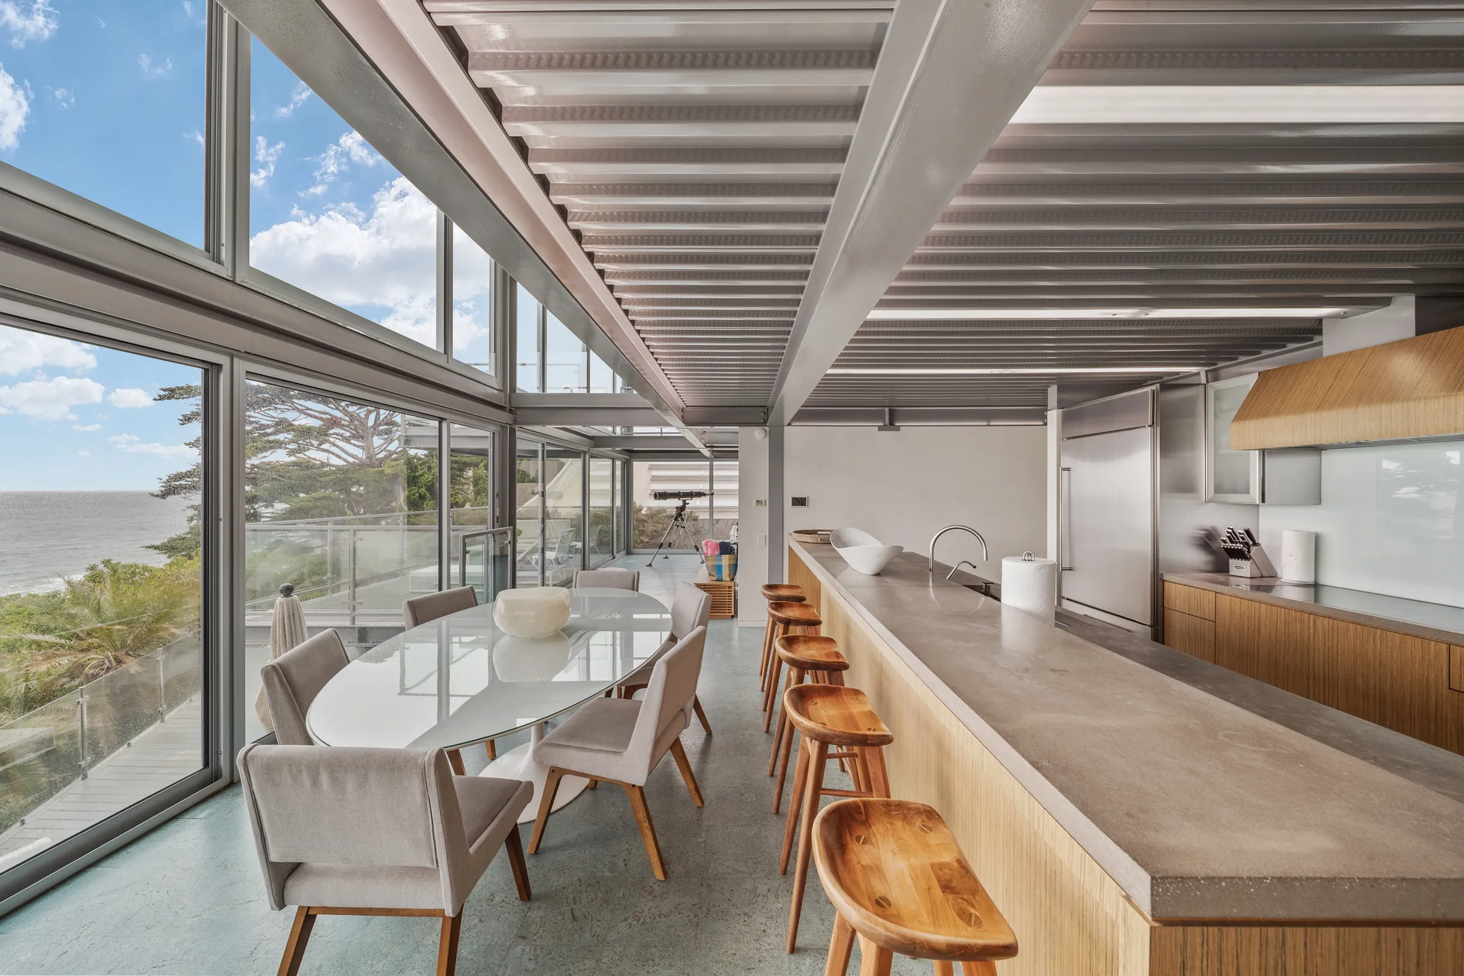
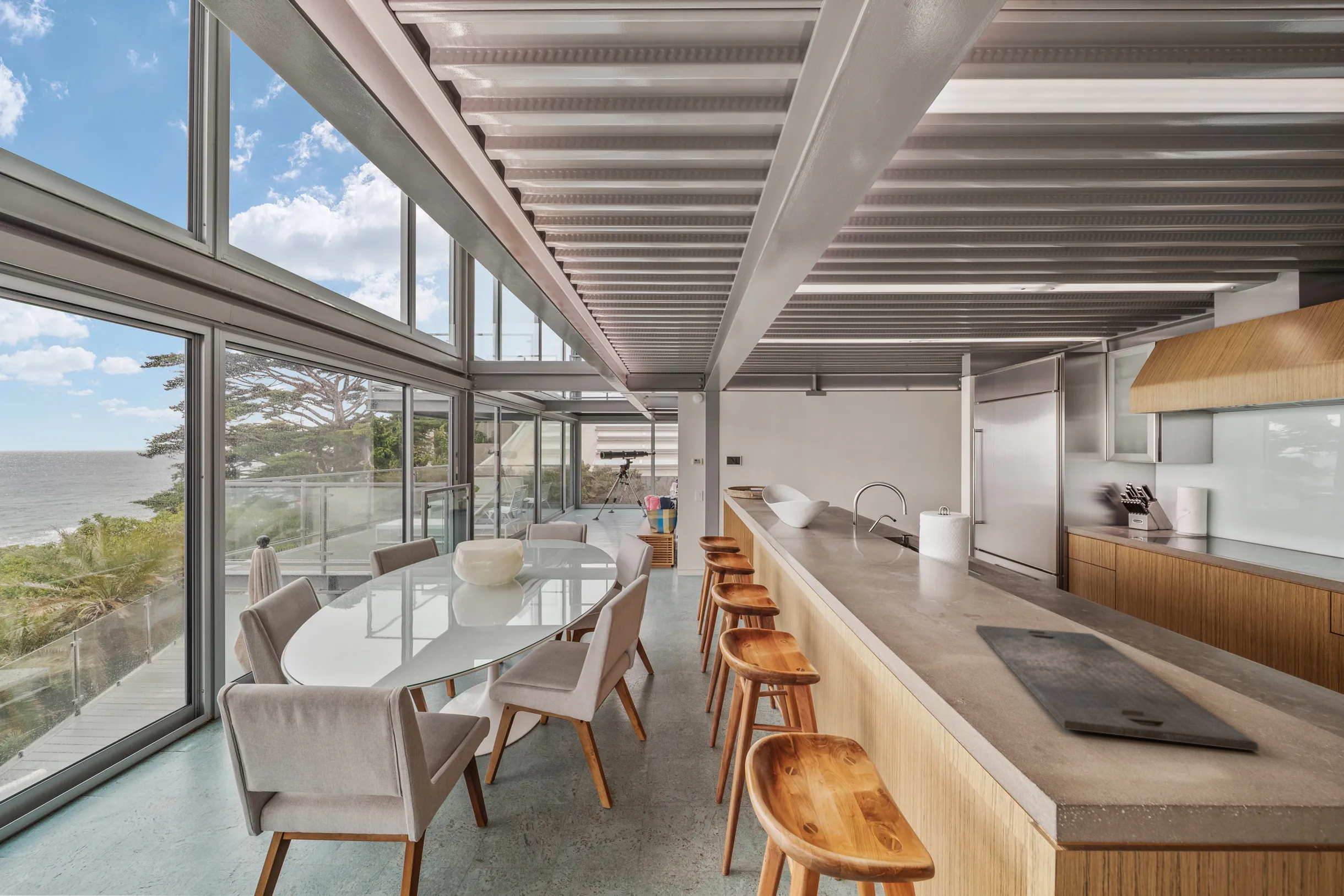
+ cutting board (1081, 672)
